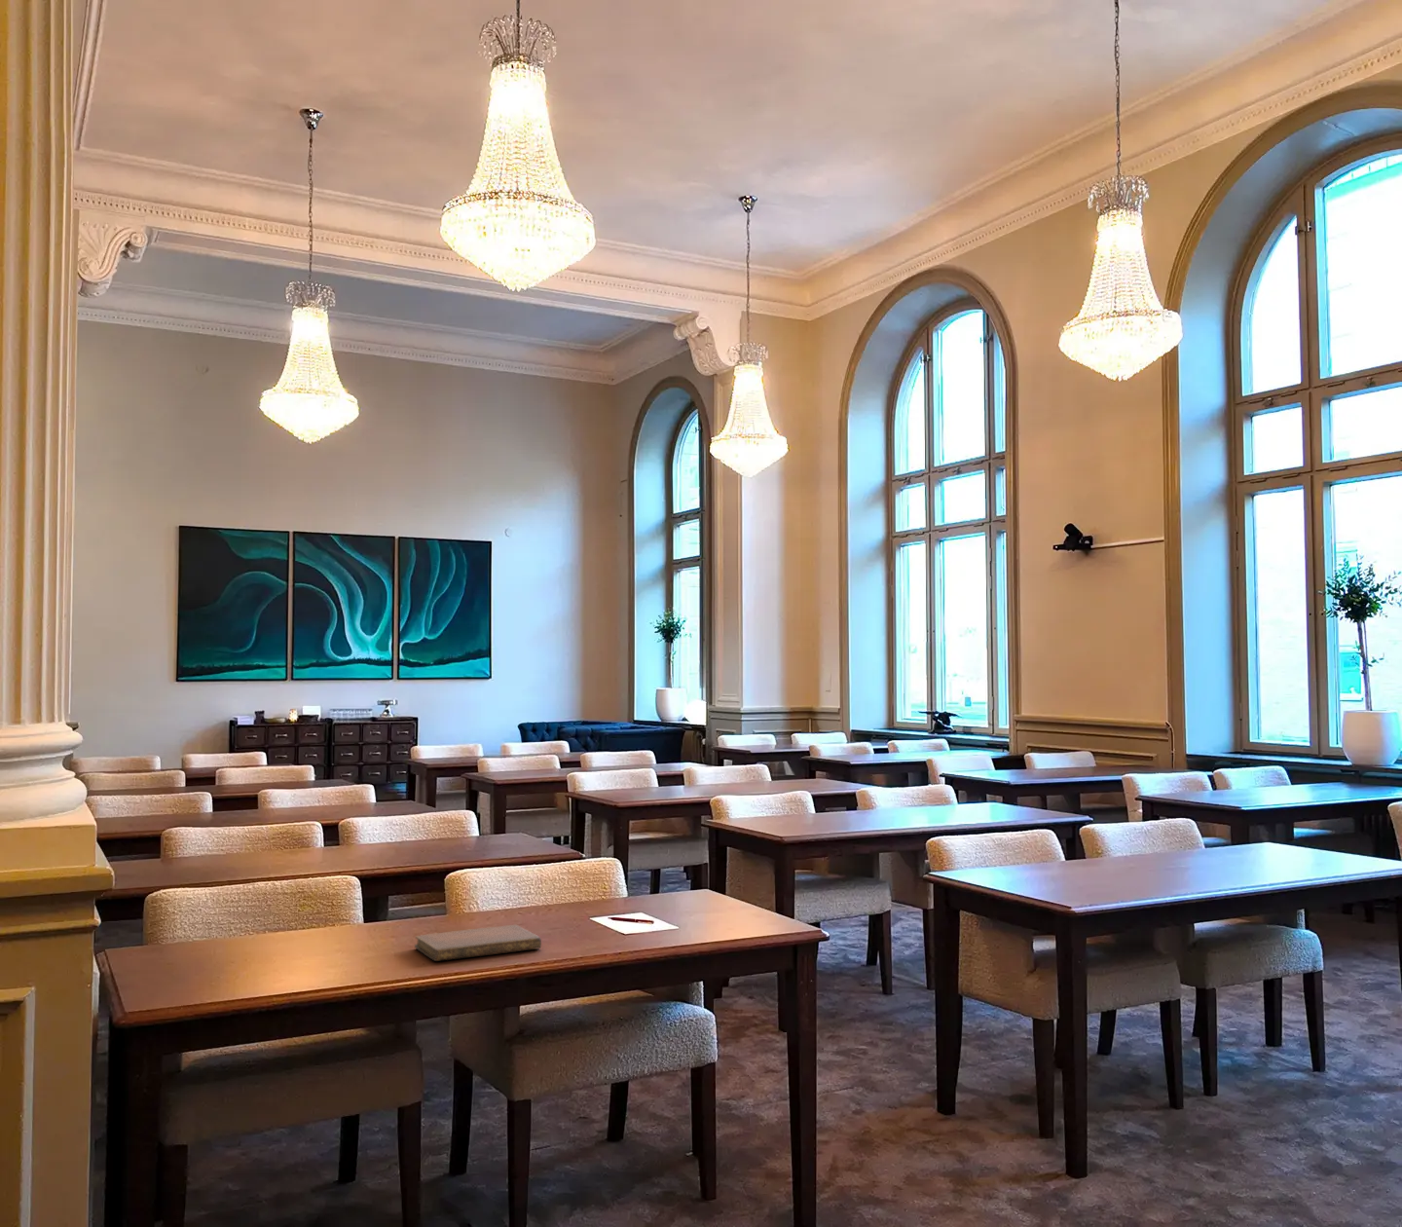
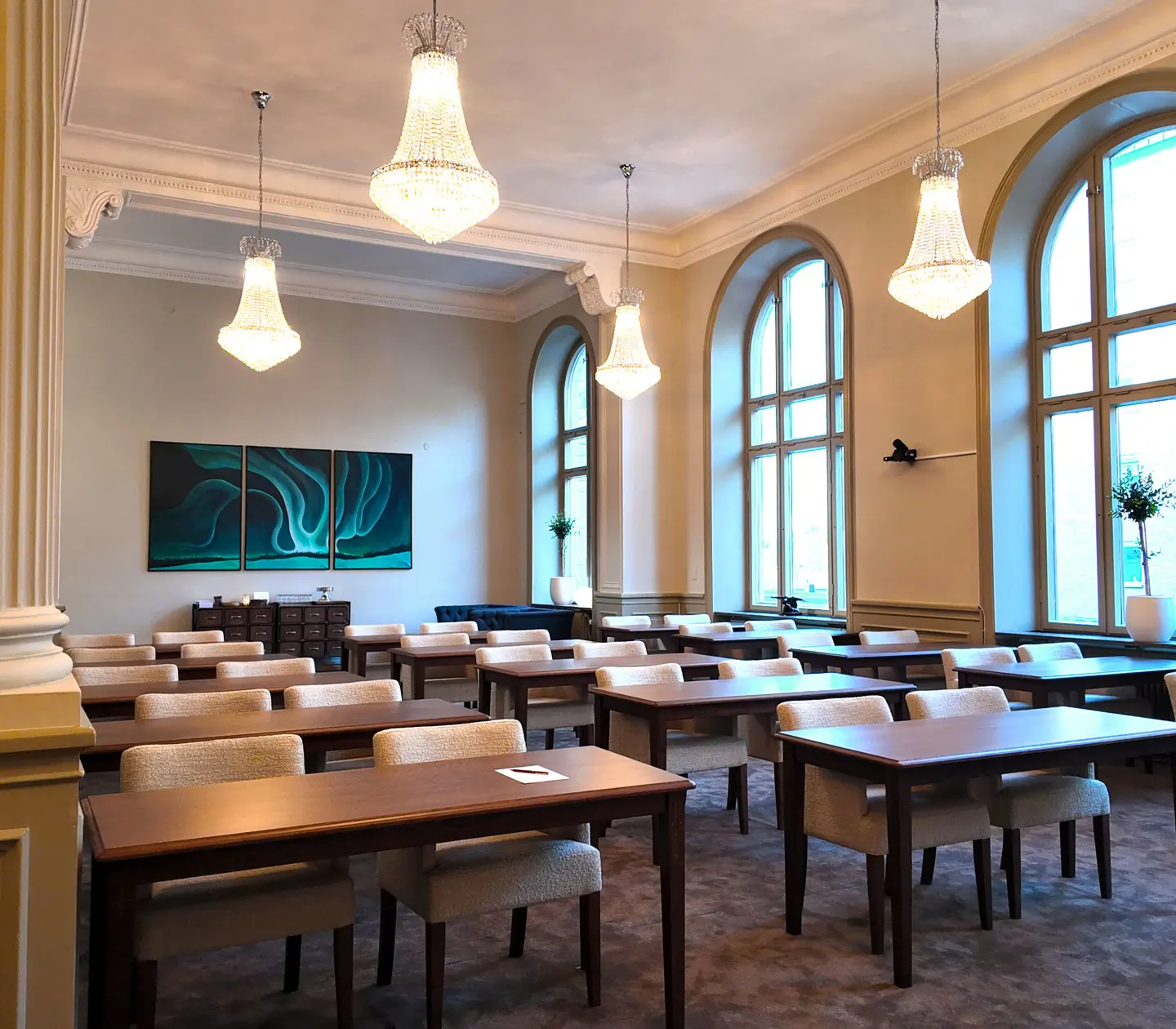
- notebook (477, 942)
